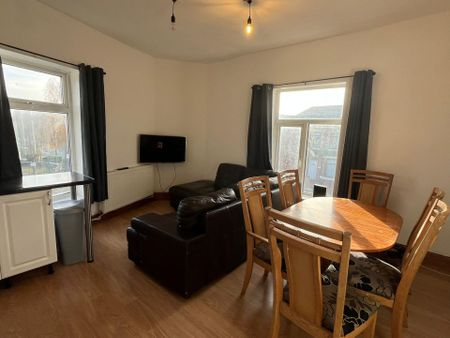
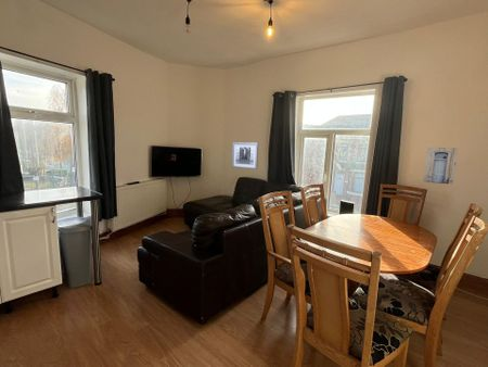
+ wall art (439, 165)
+ wall art (244, 155)
